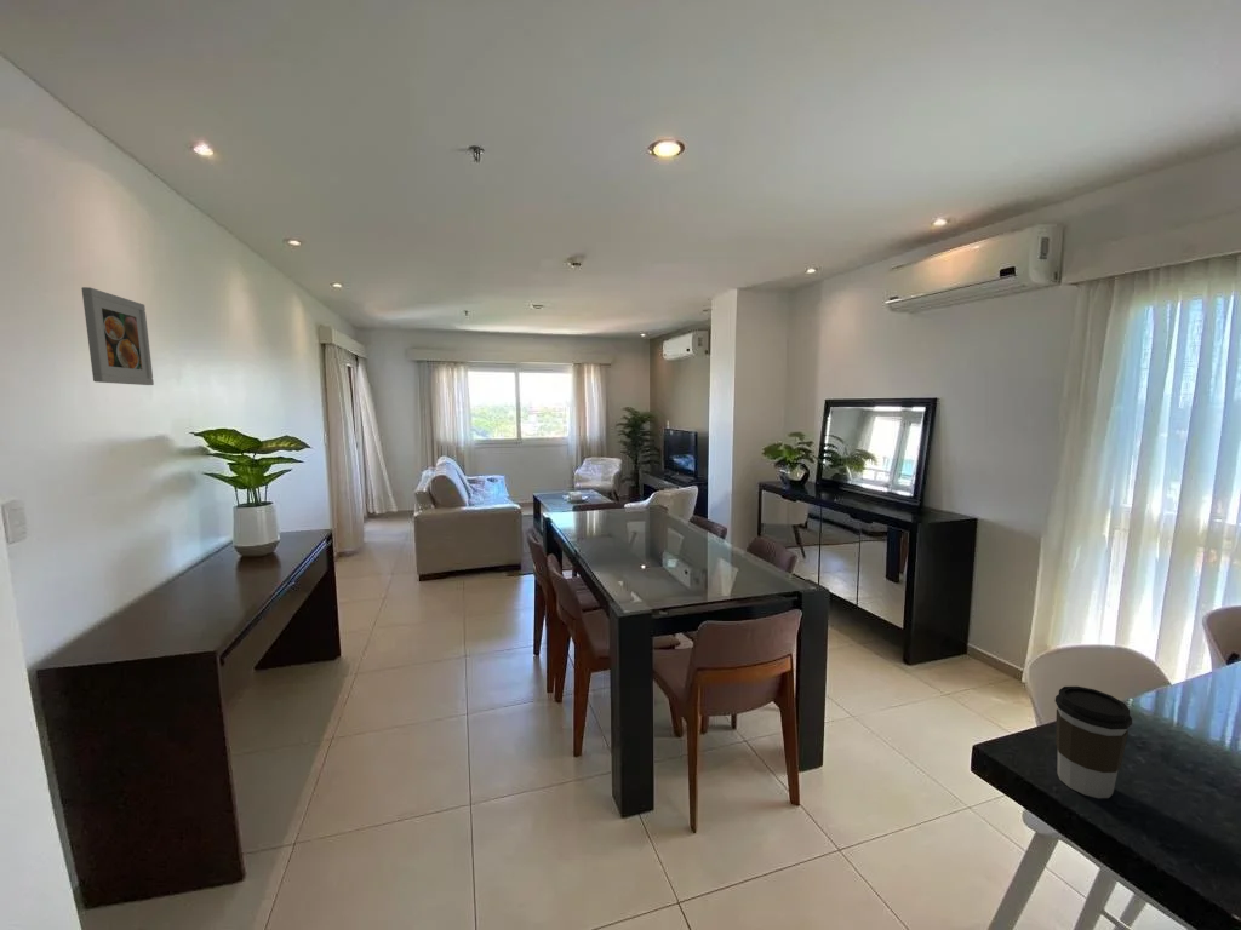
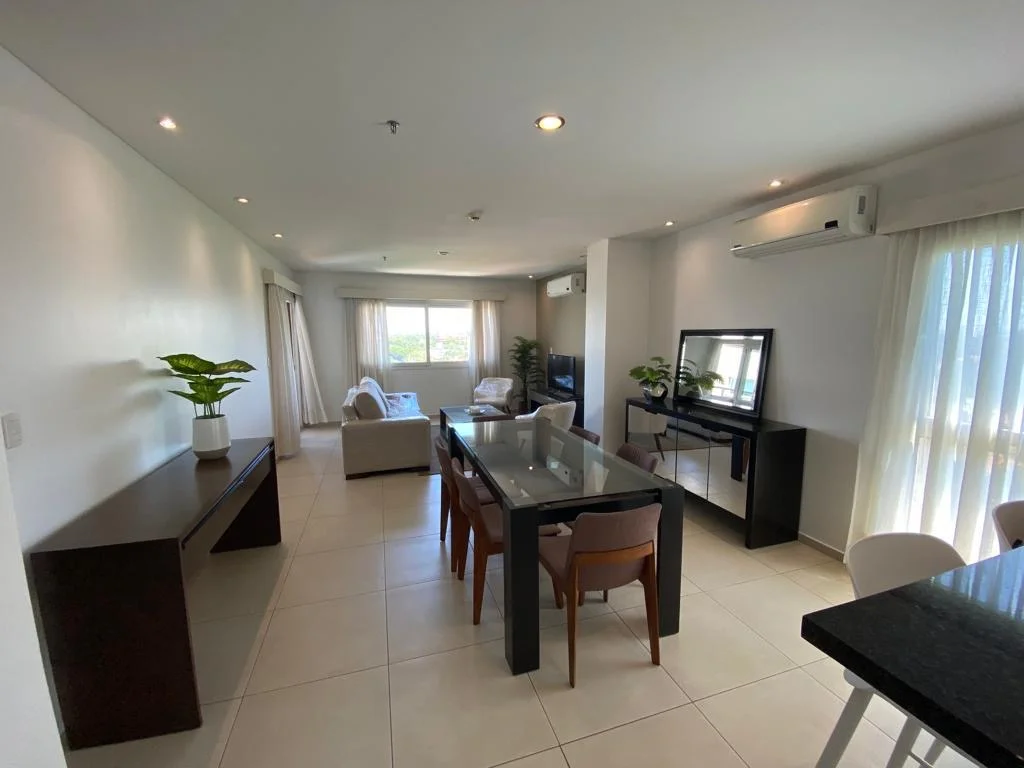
- coffee cup (1088, 741)
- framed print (120, 340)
